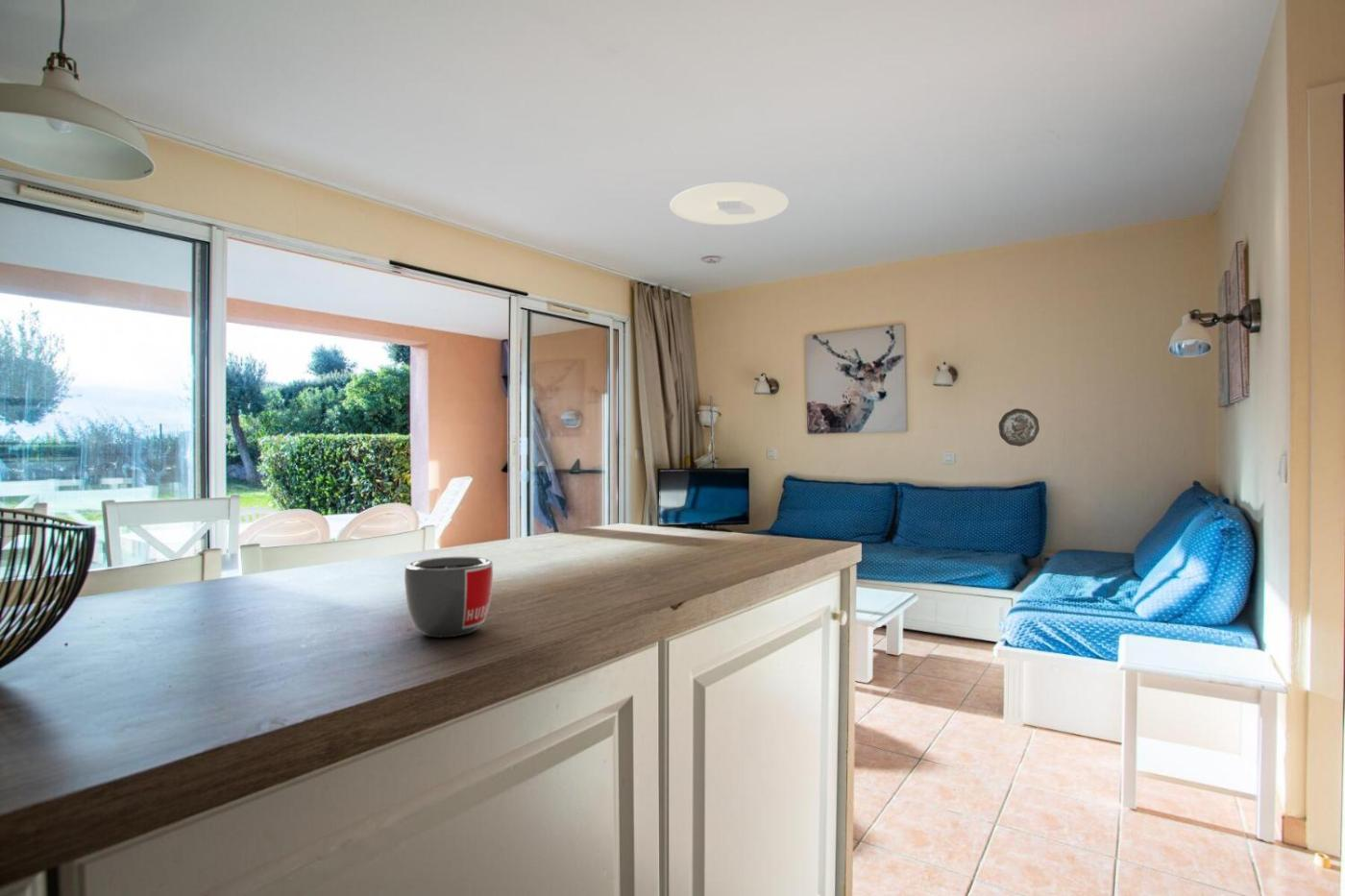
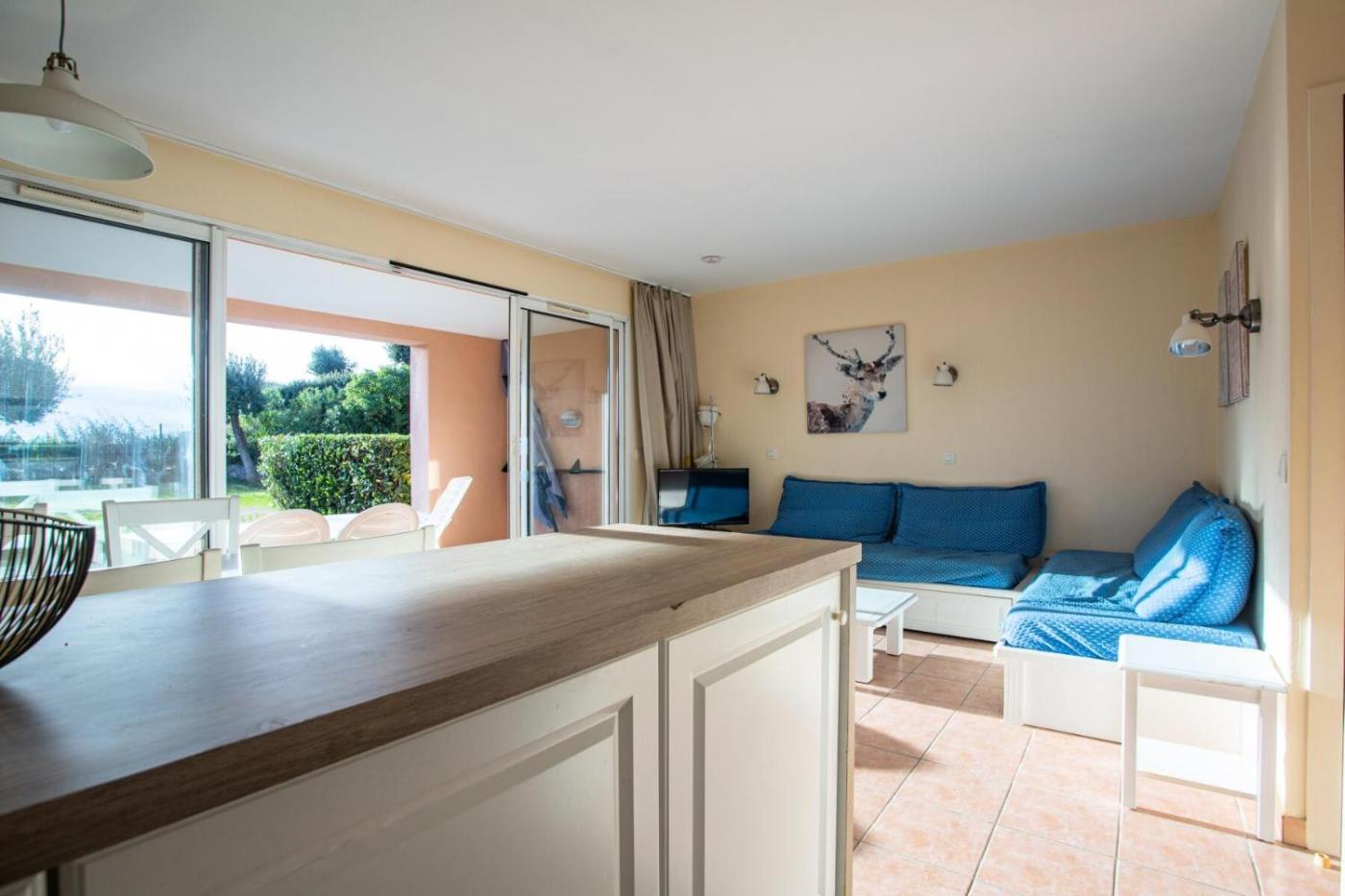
- mug (458, 593)
- decorative plate (1018, 427)
- ceiling light (728, 199)
